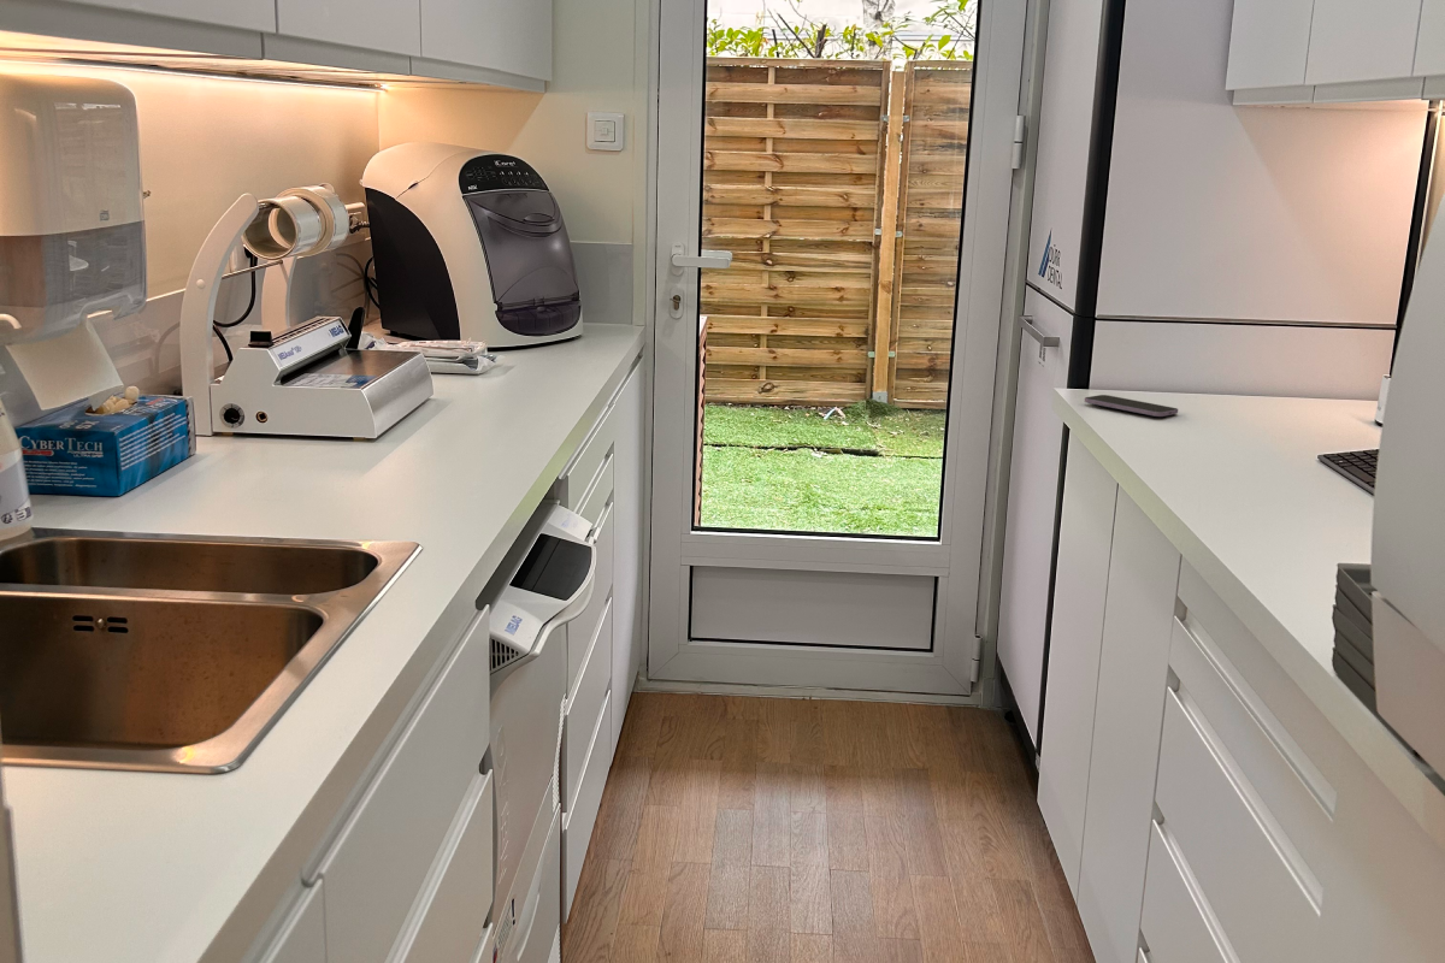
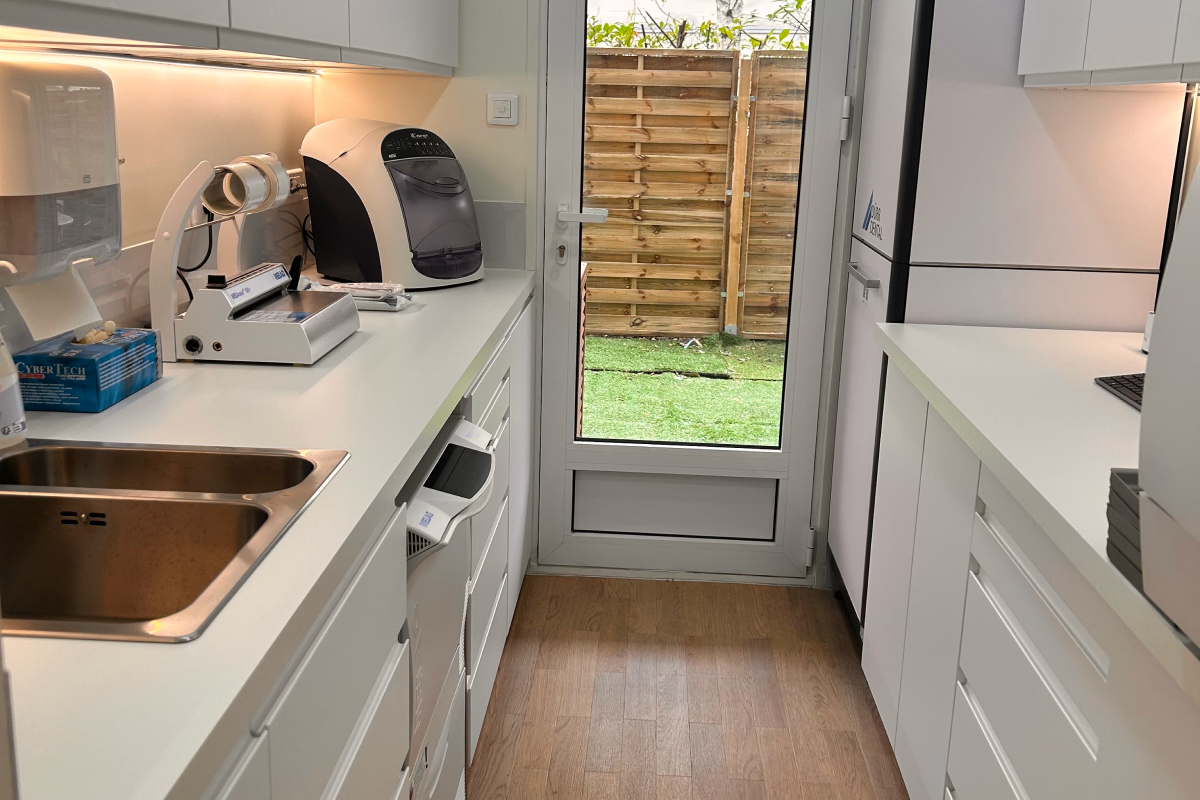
- smartphone (1130, 404)
